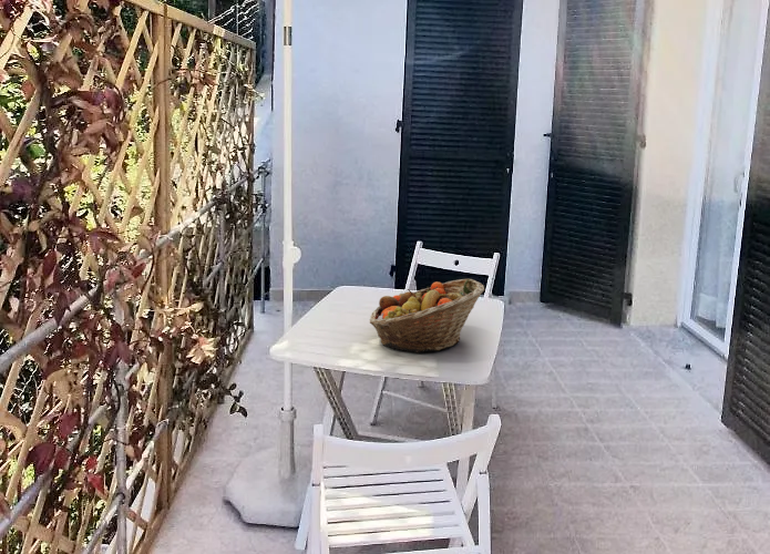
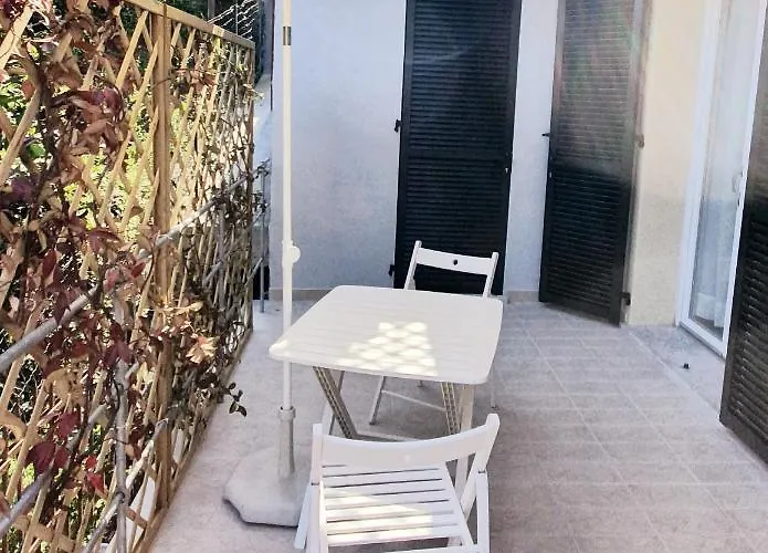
- fruit basket (425, 311)
